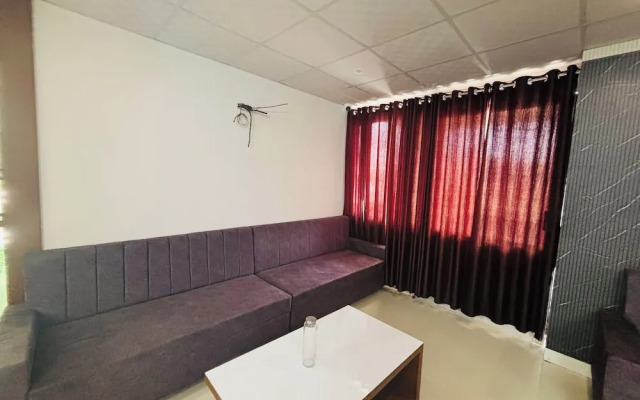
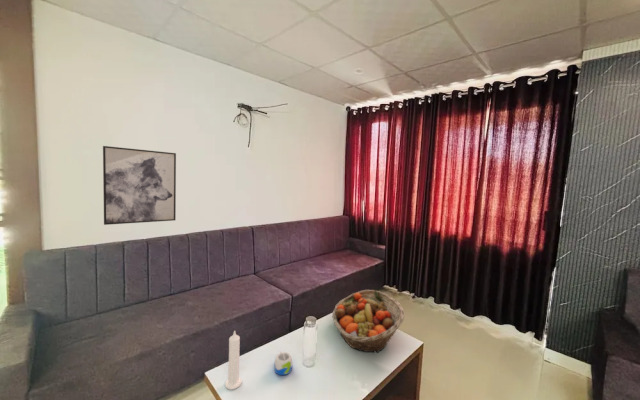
+ wall art (142, 186)
+ fruit basket (366, 317)
+ candle (234, 357)
+ mug (282, 360)
